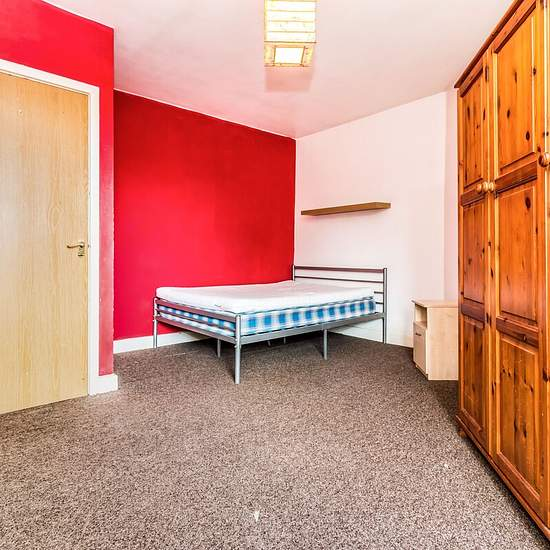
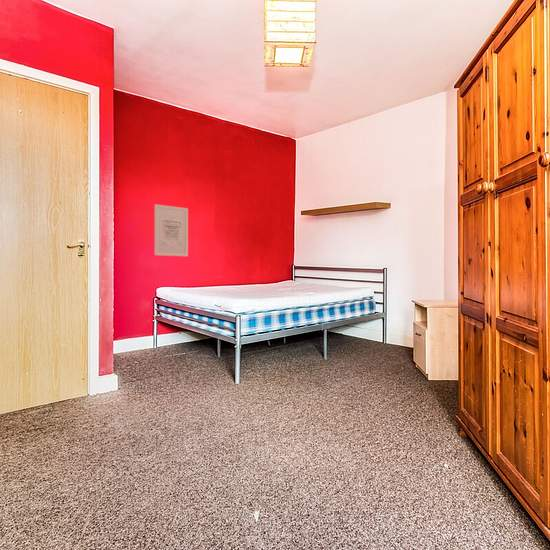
+ wall art (171, 231)
